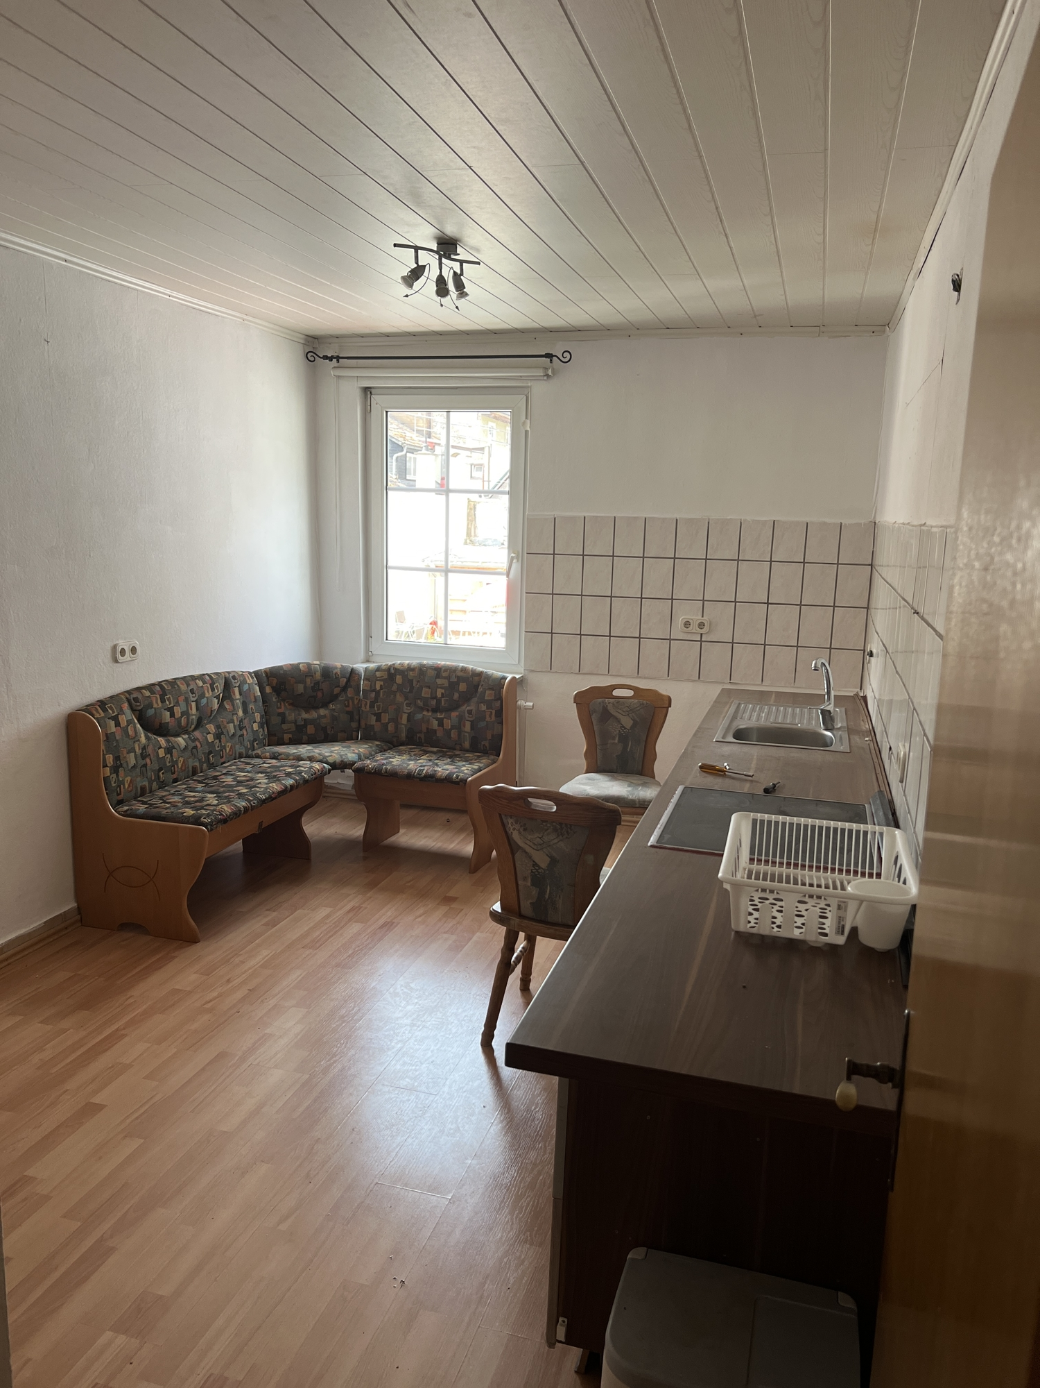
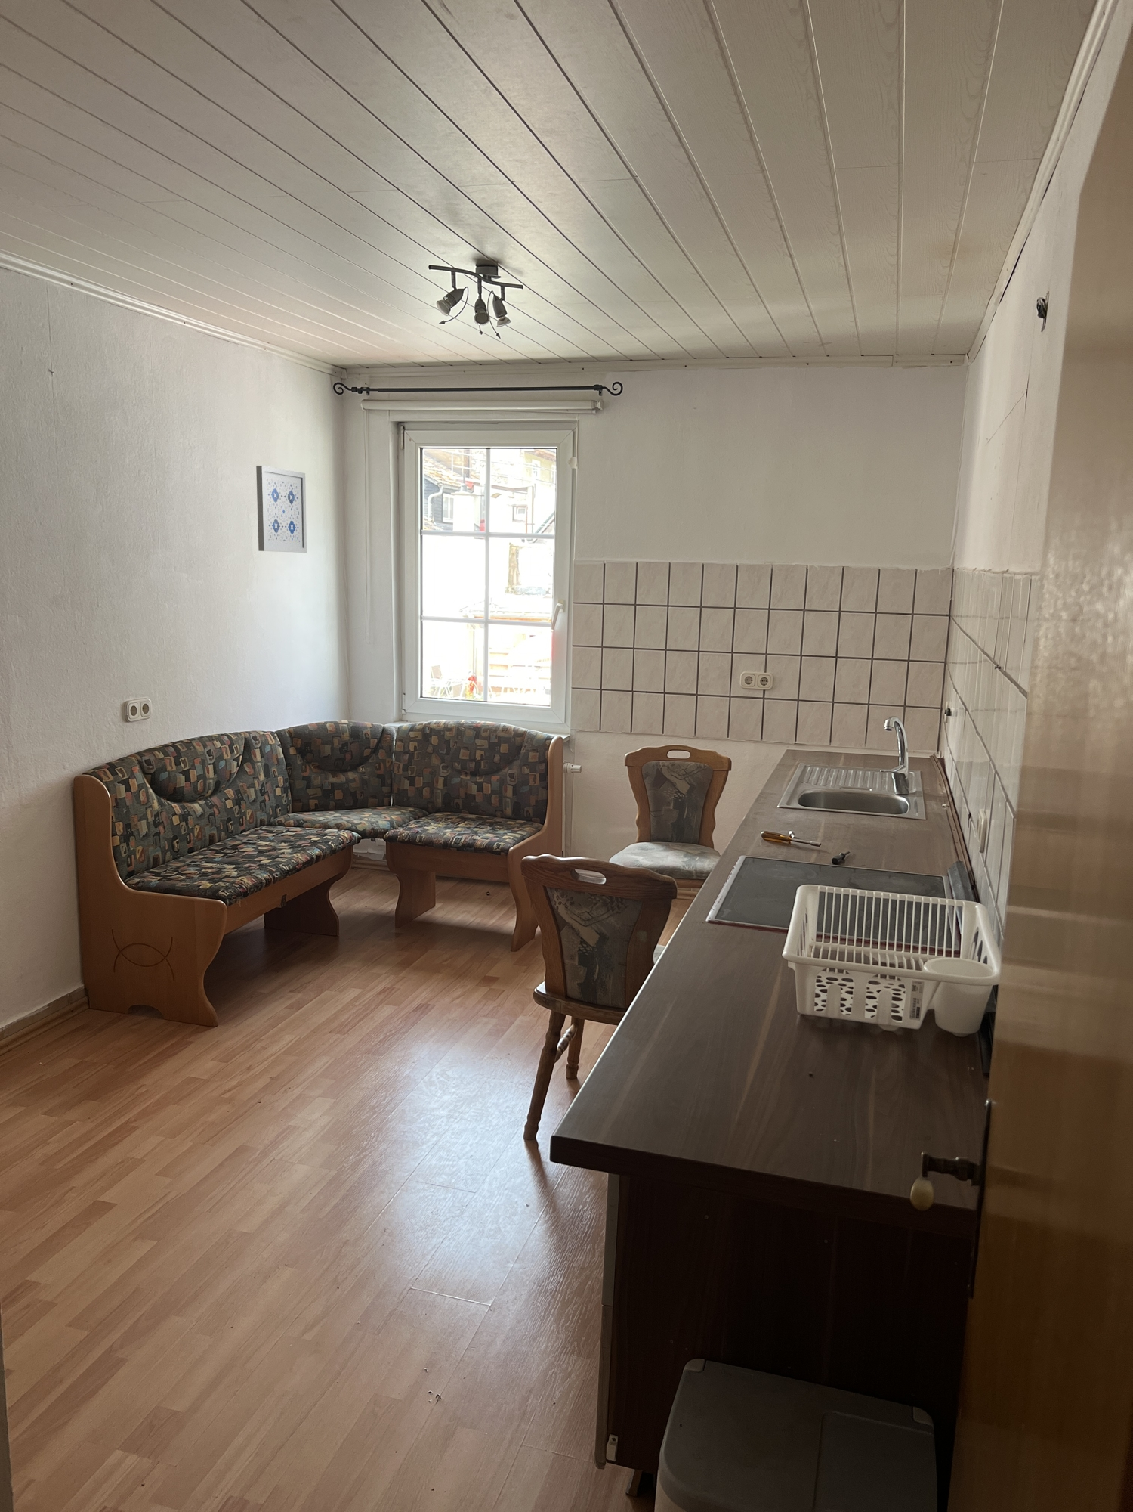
+ wall art (282, 511)
